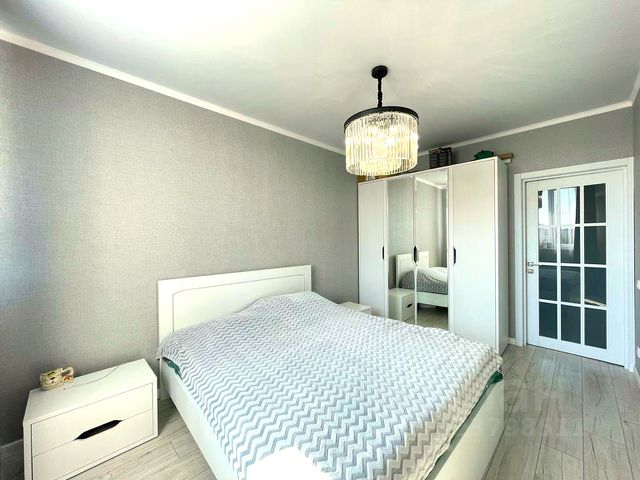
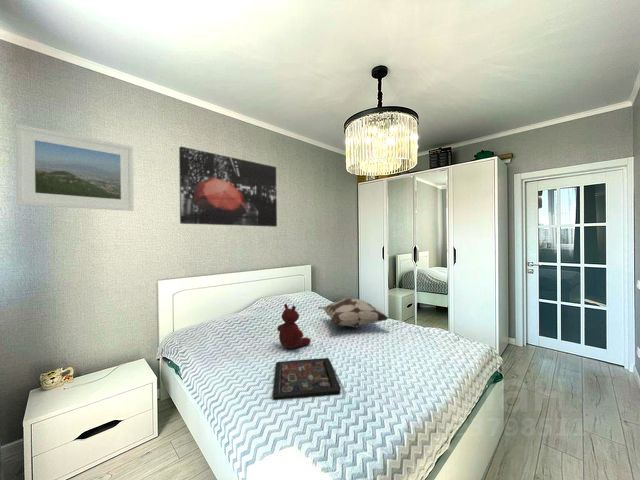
+ wall art (234, 191)
+ decorative pillow (350, 312)
+ teddy bear (294, 324)
+ decorative tray (304, 375)
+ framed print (81, 172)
